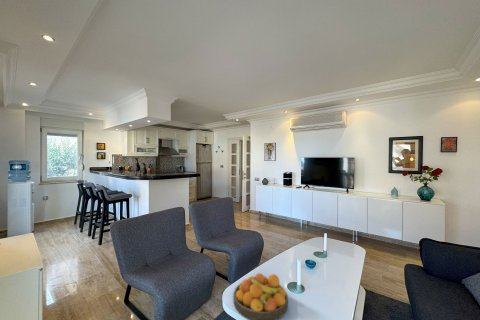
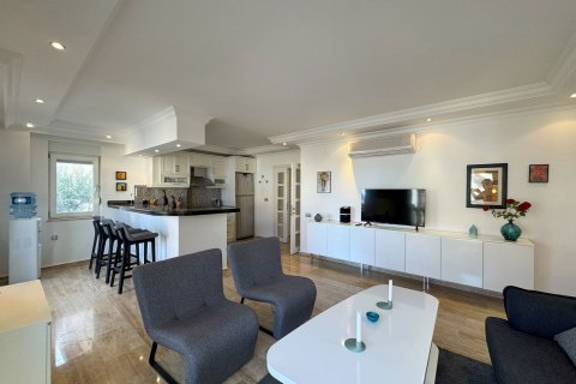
- fruit bowl (260, 290)
